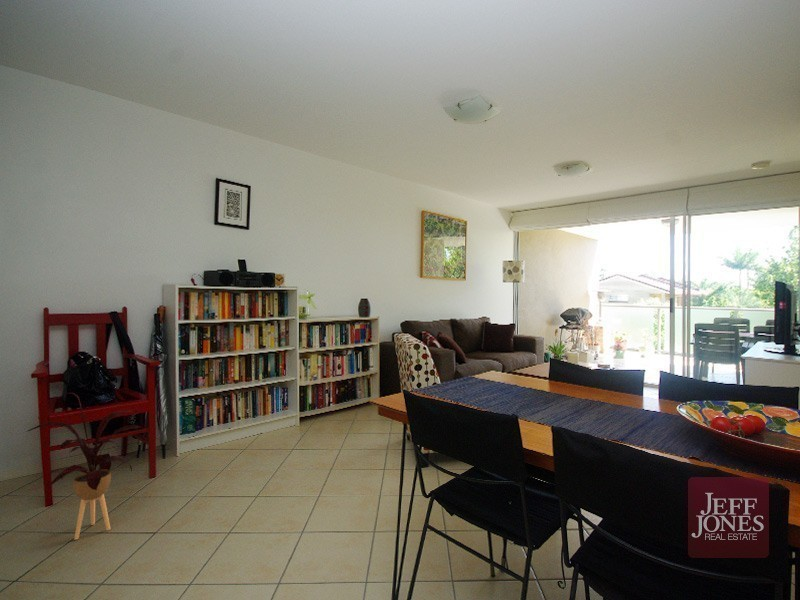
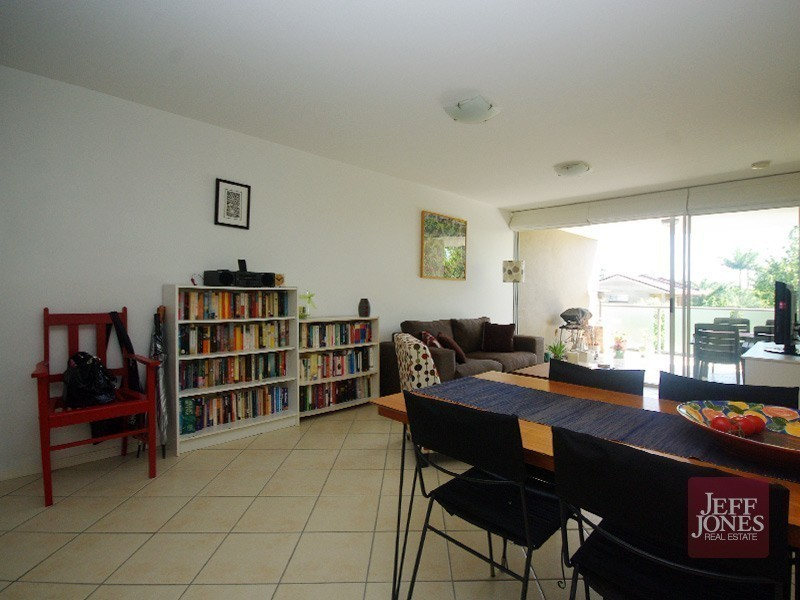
- house plant (92, 457)
